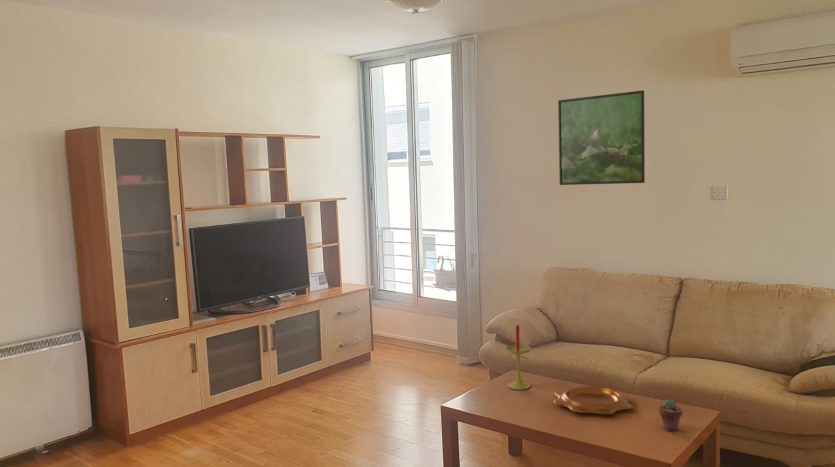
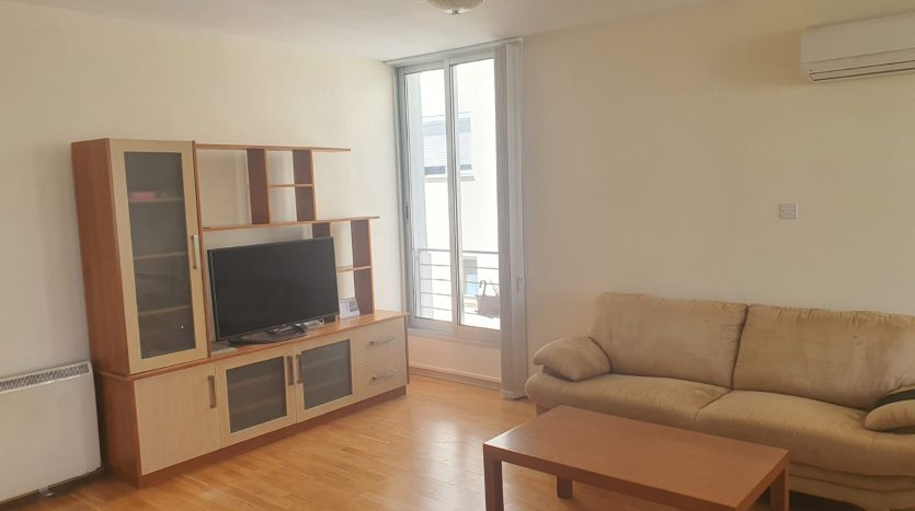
- decorative bowl (592, 399)
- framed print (599, 140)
- candle (518, 355)
- potted succulent (670, 413)
